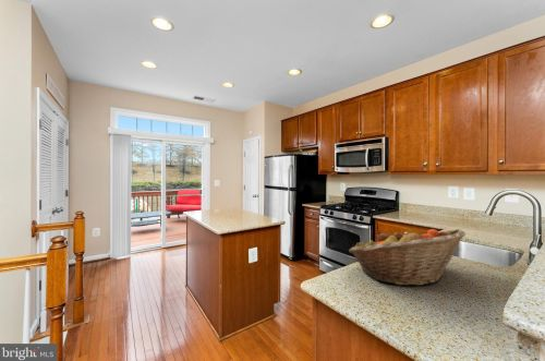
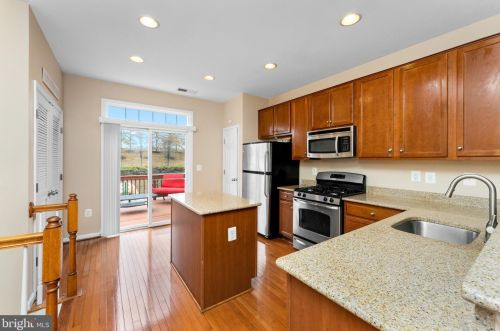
- fruit basket (404, 249)
